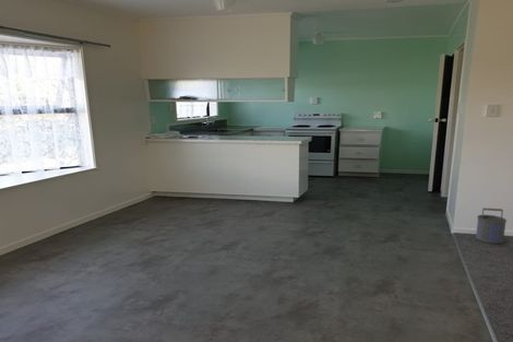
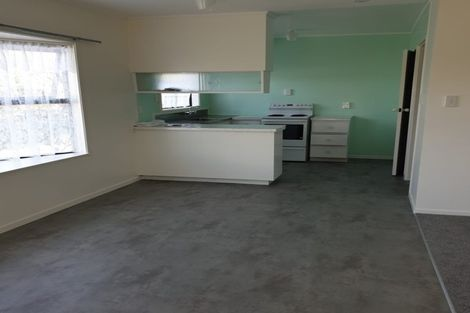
- bucket (490, 223)
